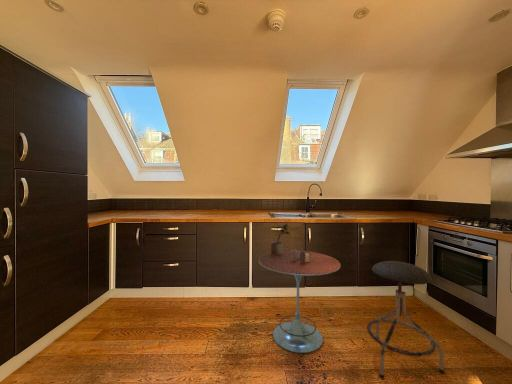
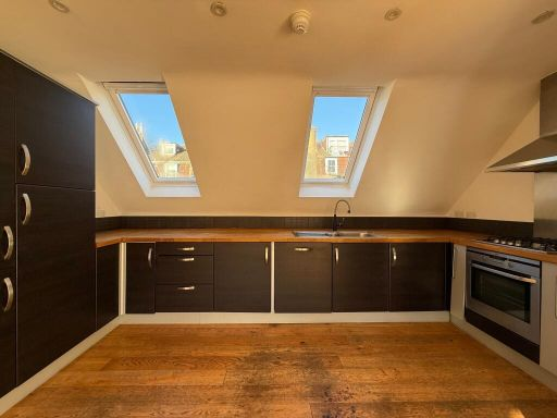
- side table (298, 291)
- stool (404, 313)
- potted plant (279, 237)
